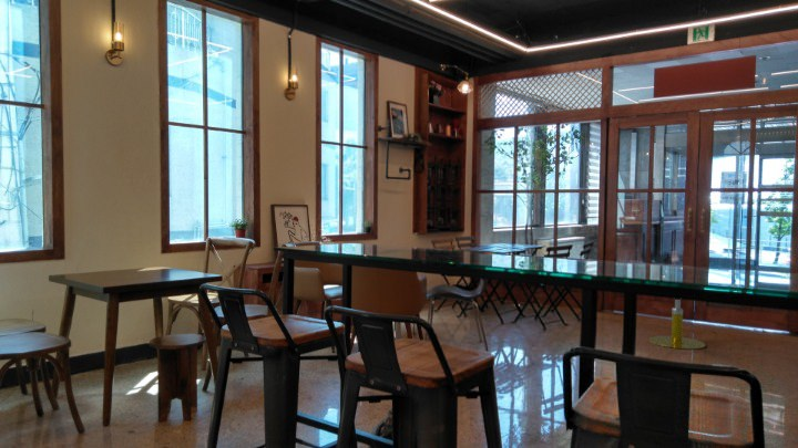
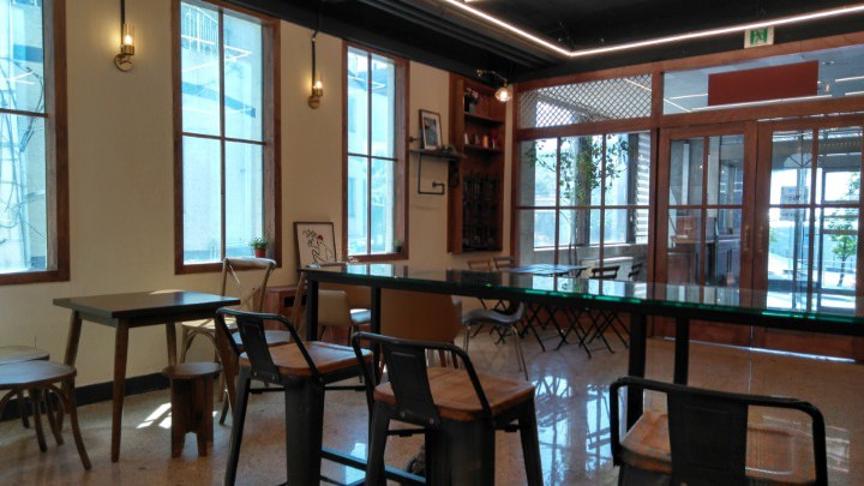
- side table (677, 309)
